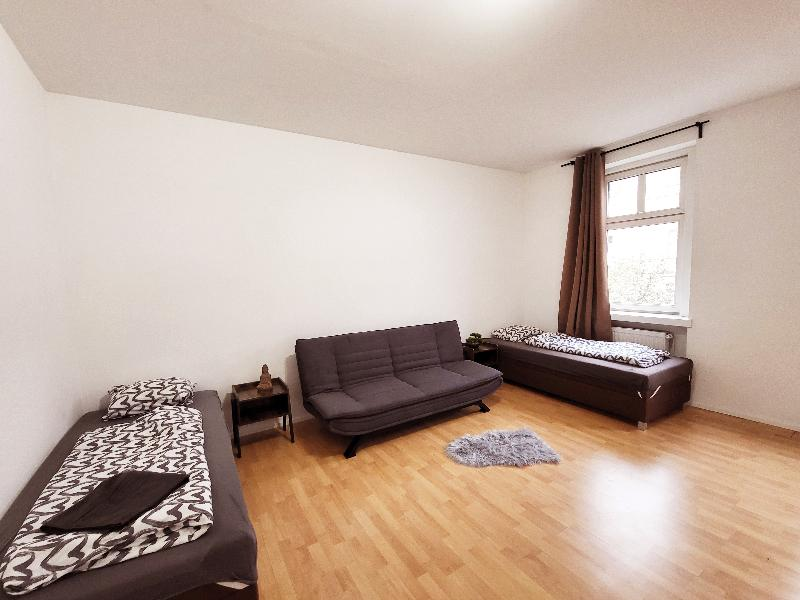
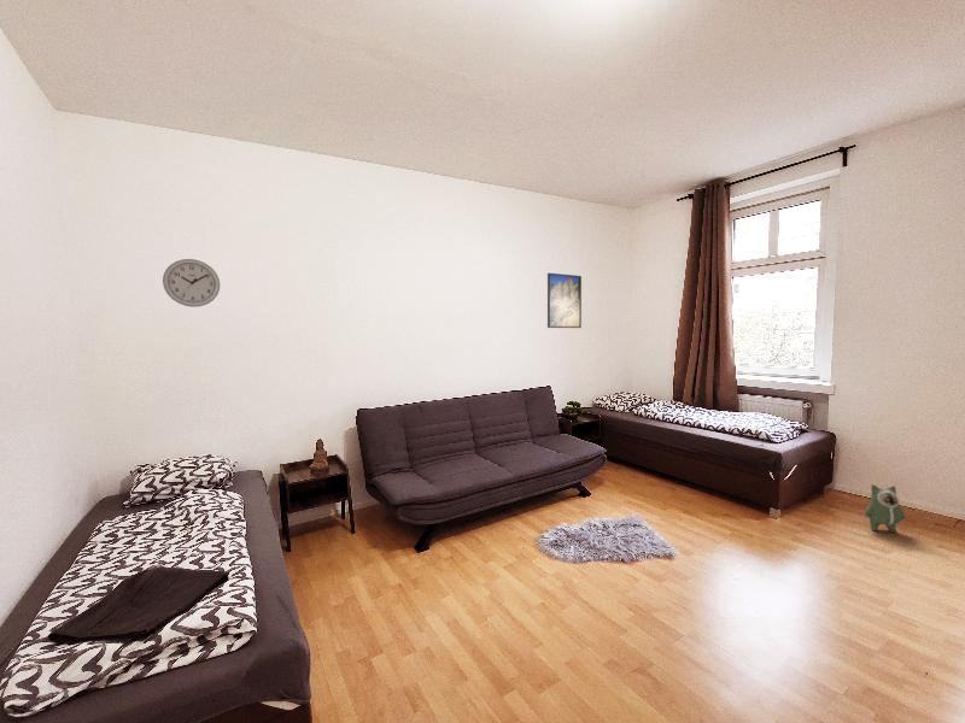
+ wall clock (192, 282)
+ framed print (565, 301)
+ plush toy (884, 509)
